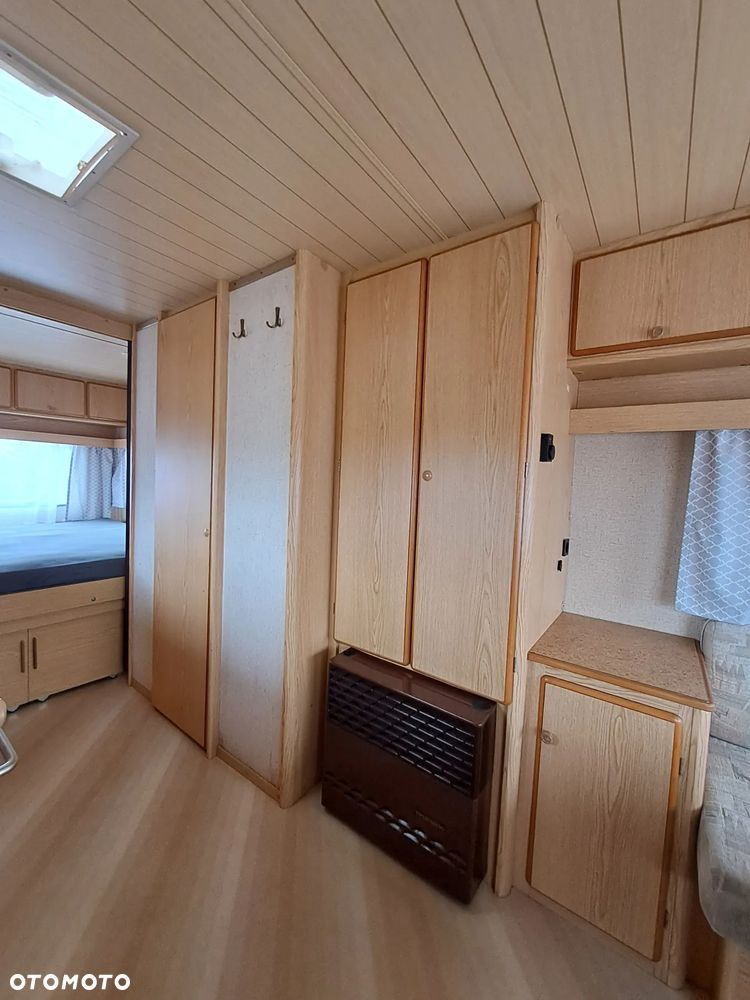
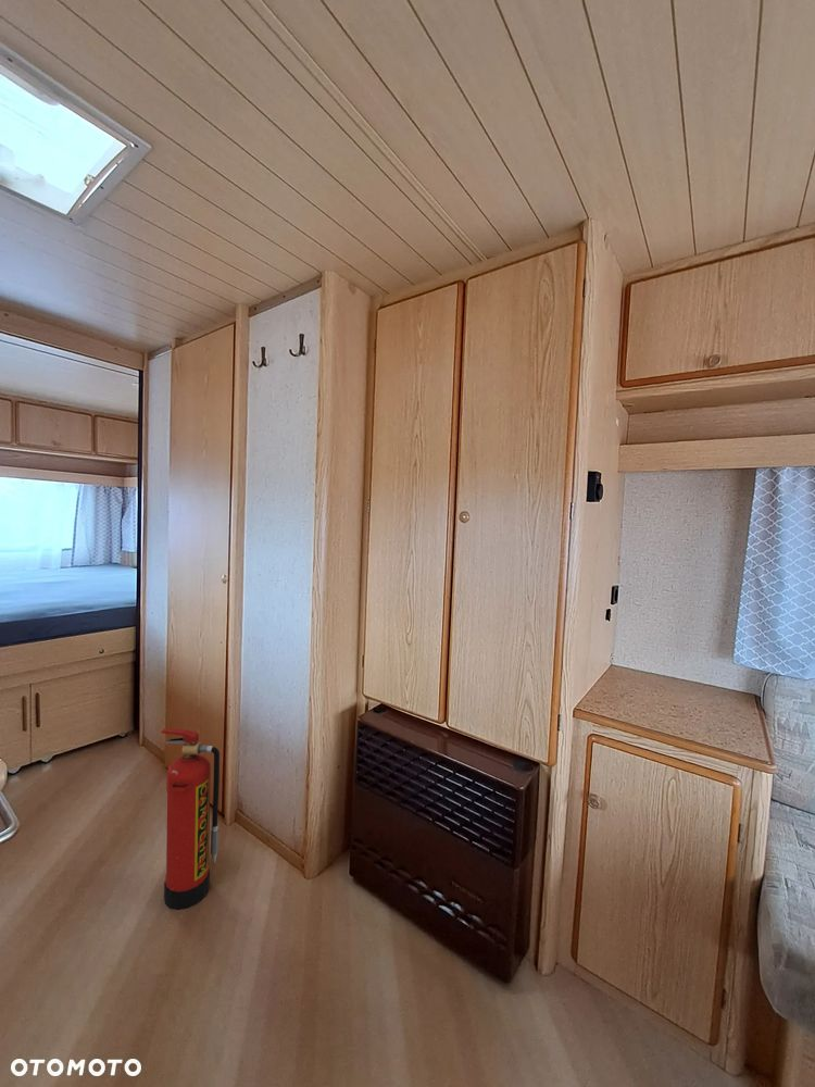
+ fire extinguisher (189, 812)
